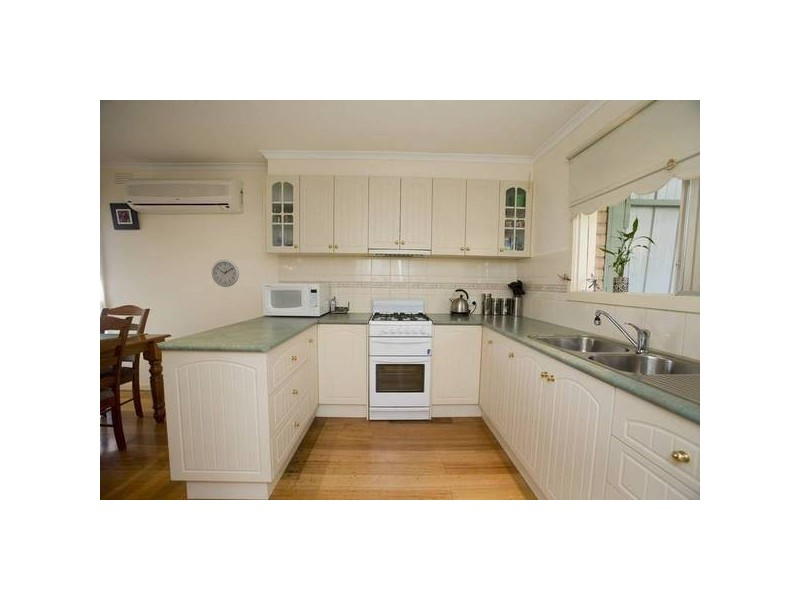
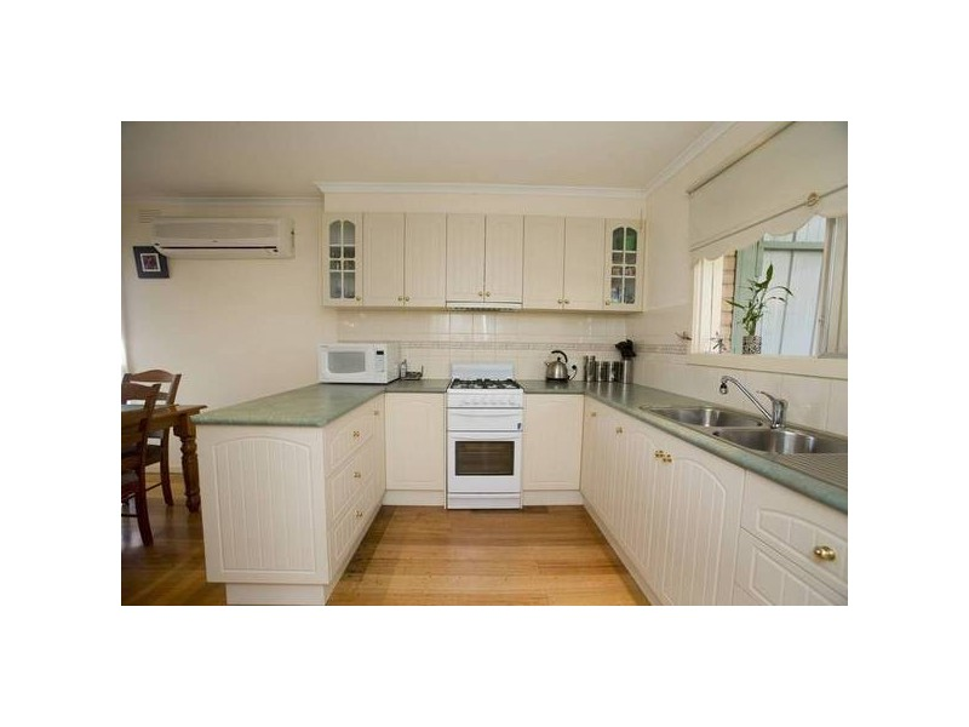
- wall clock (225, 273)
